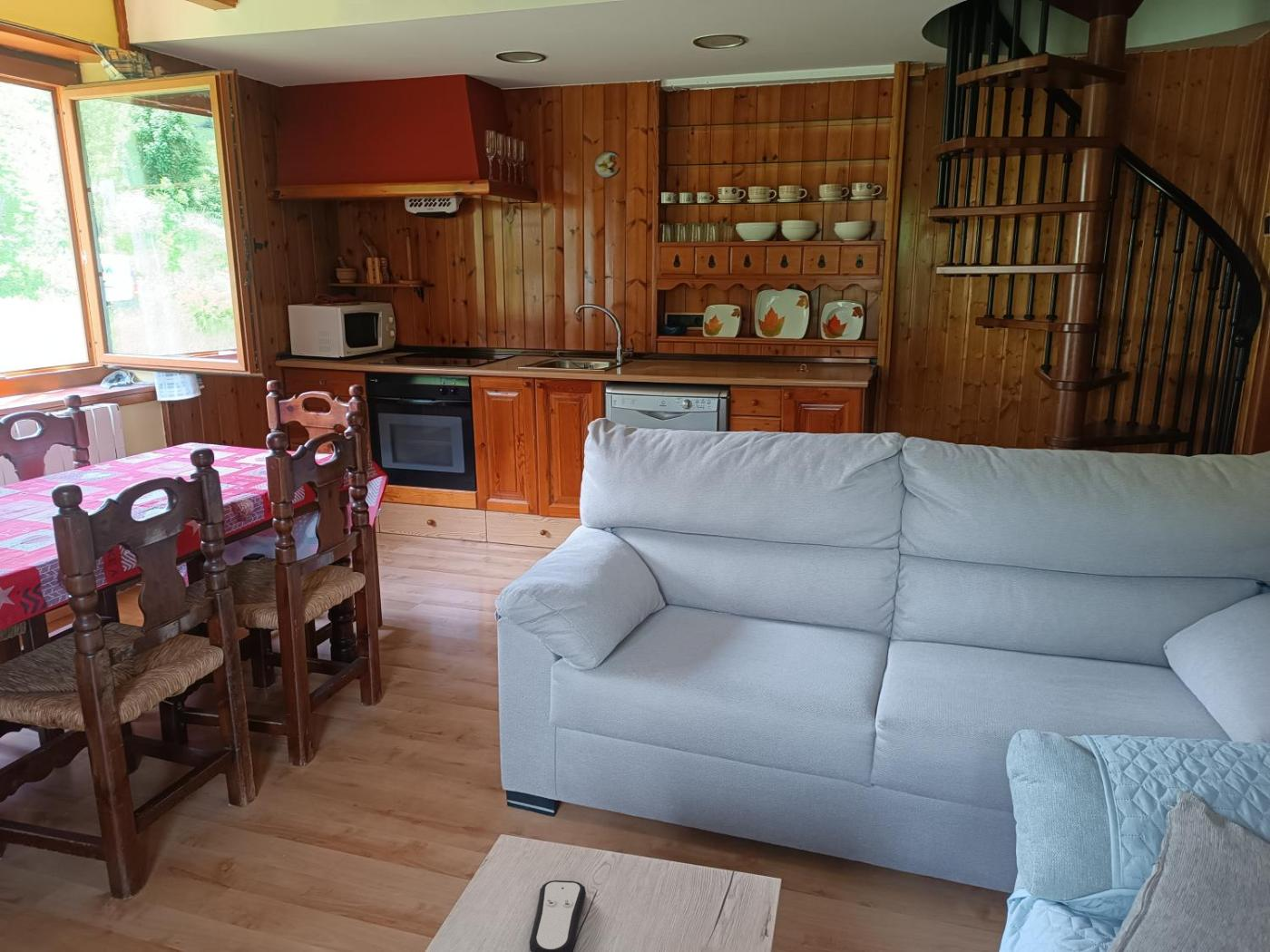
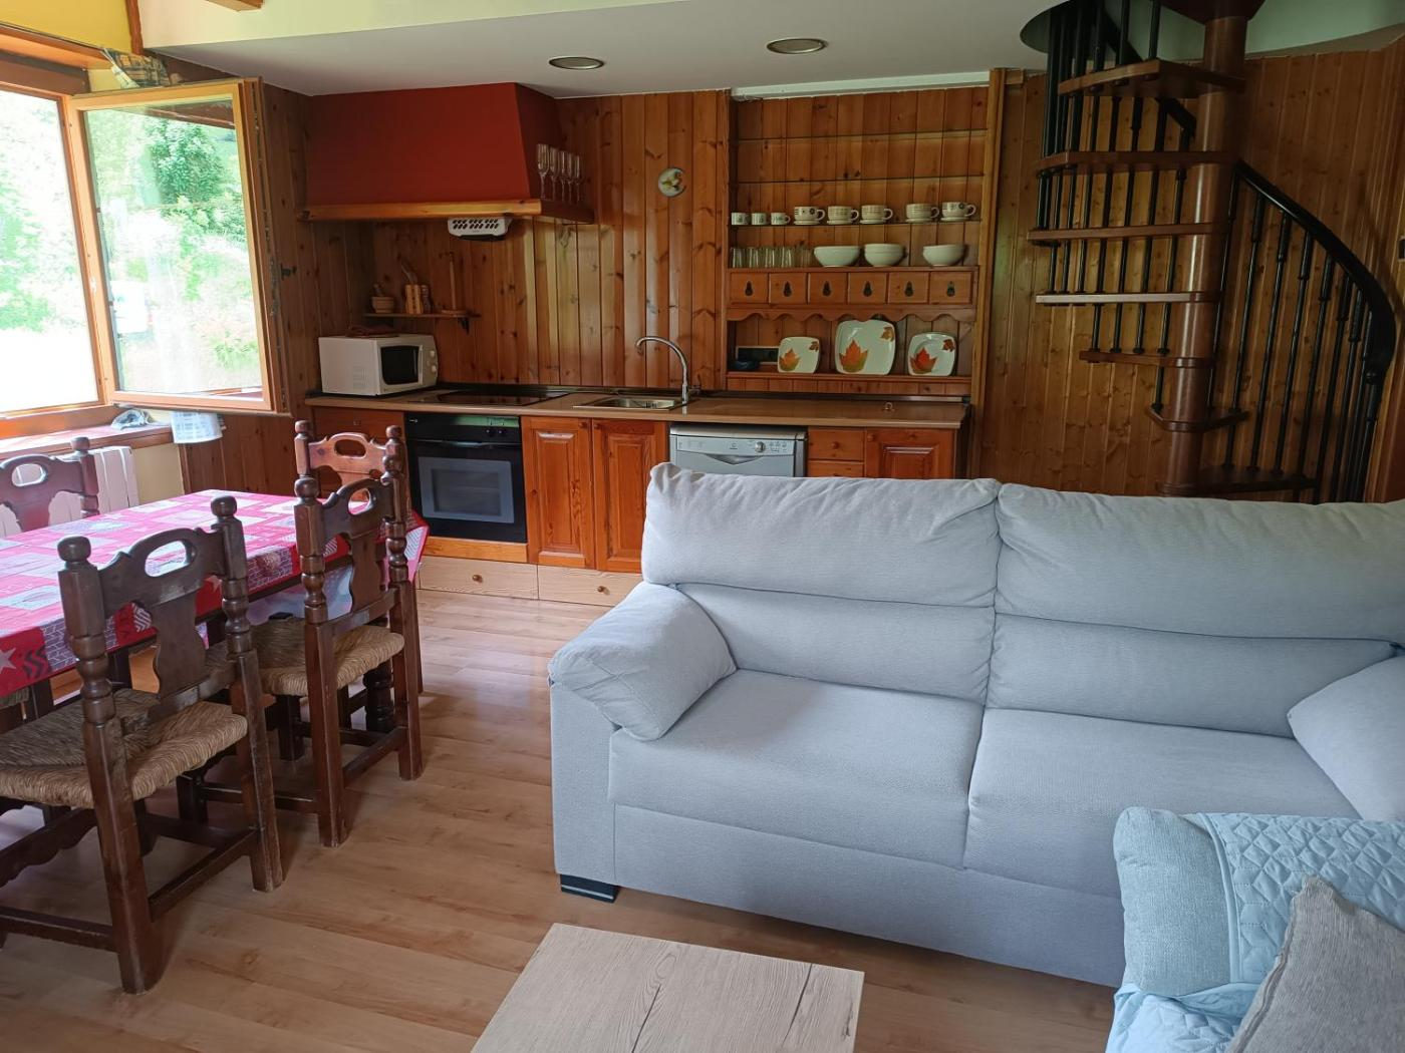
- remote control (557, 918)
